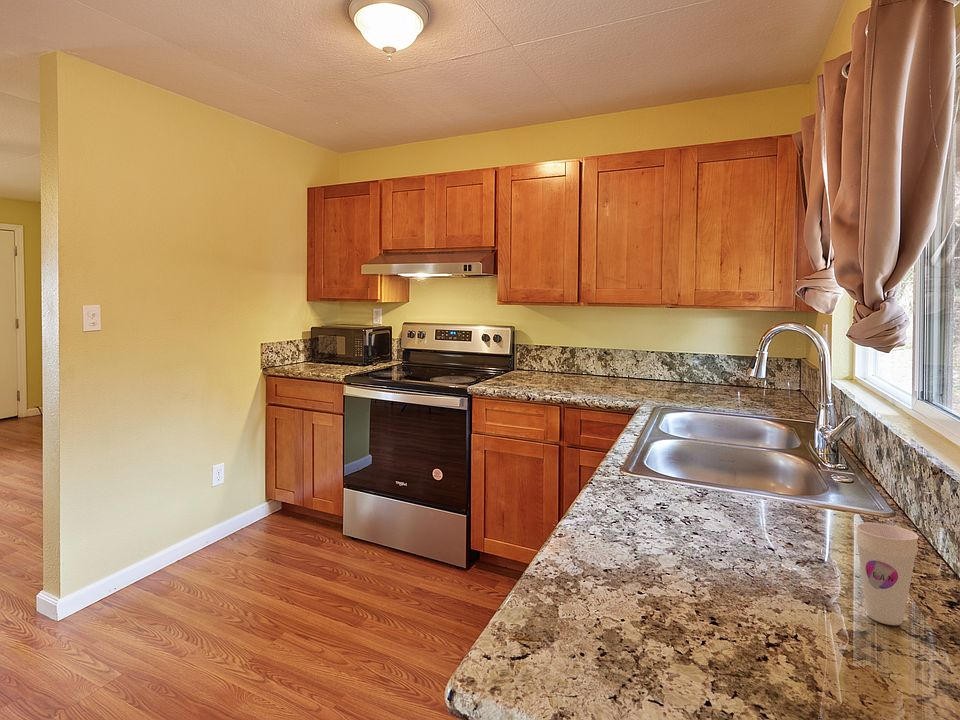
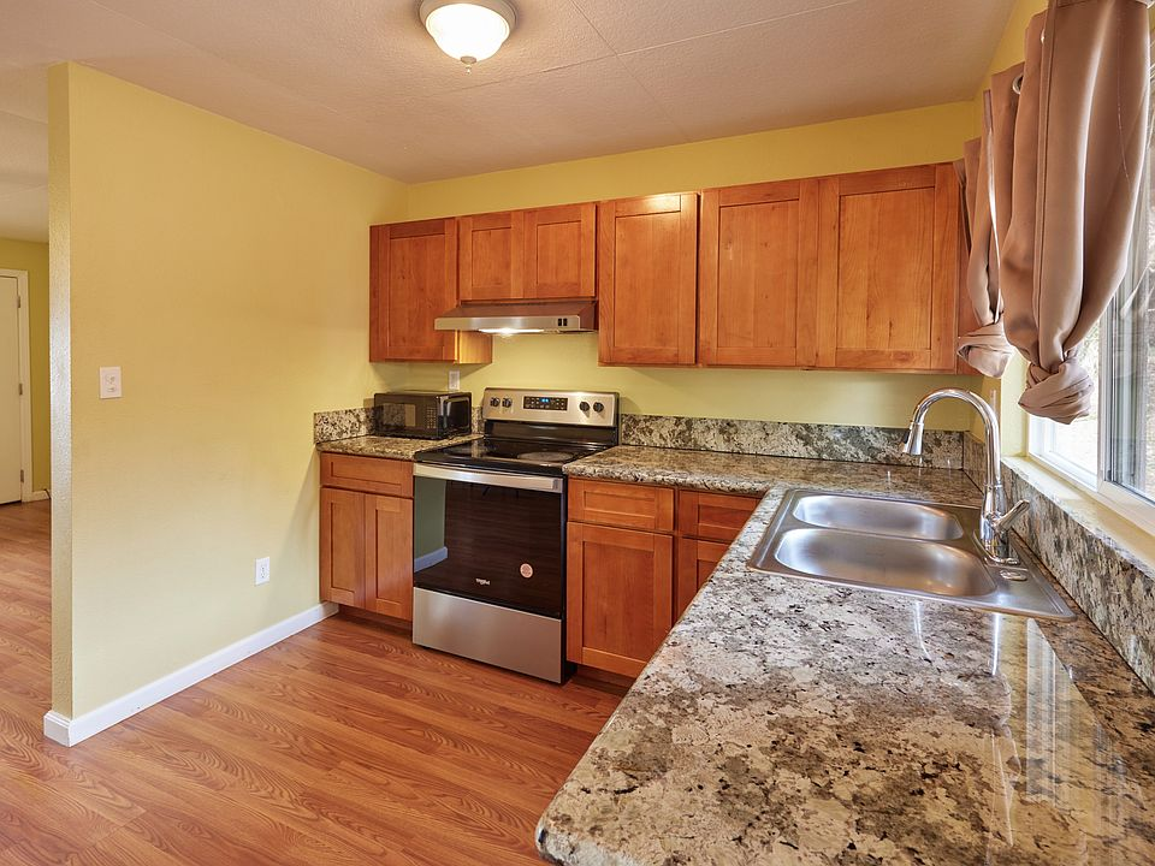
- cup (885, 574)
